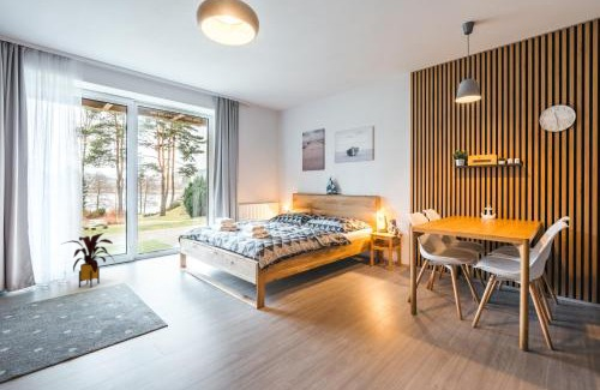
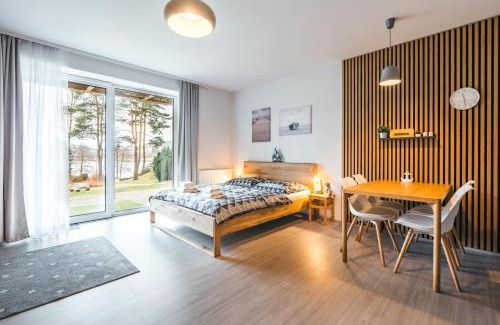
- house plant (88, 259)
